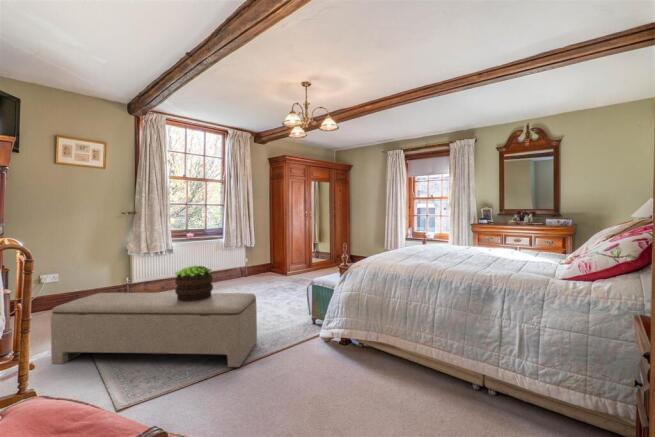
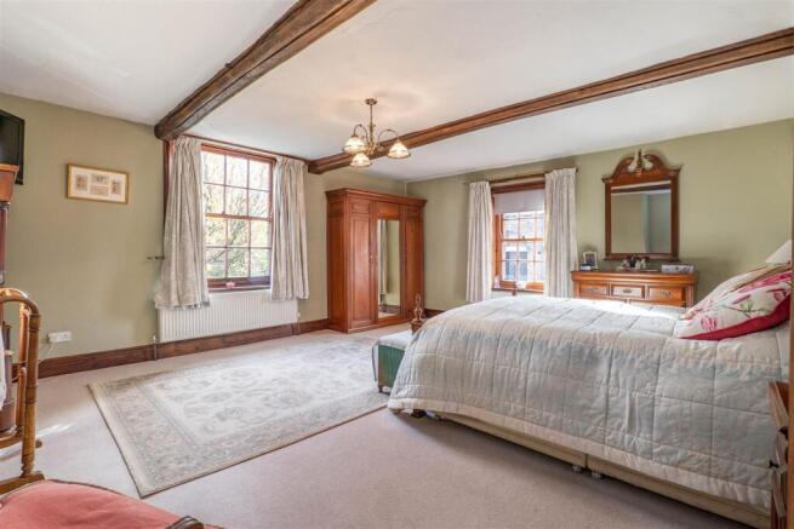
- bench (161, 325)
- potted plant (194, 281)
